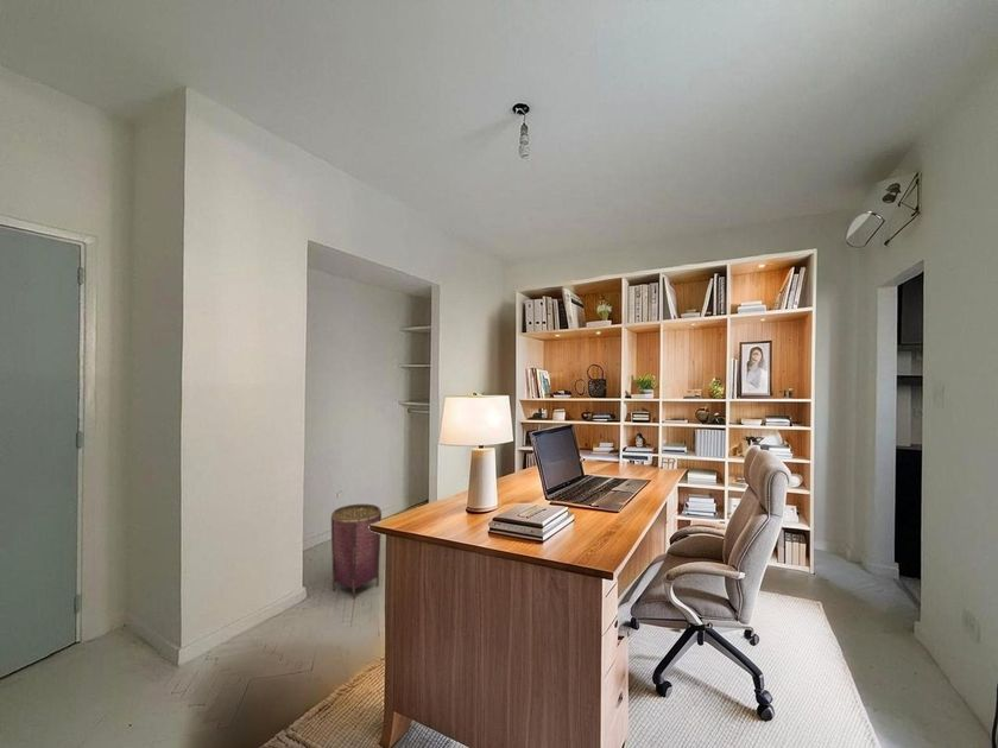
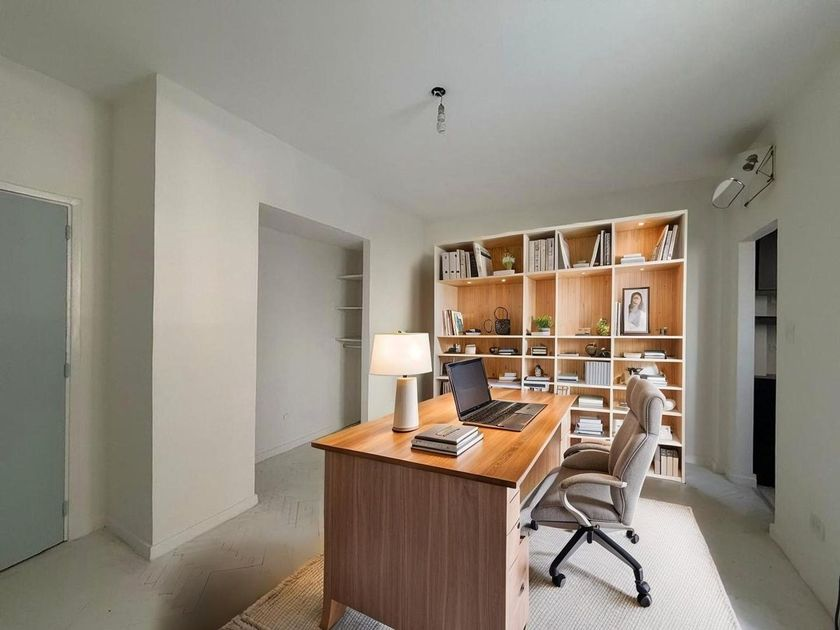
- woven basket (355, 549)
